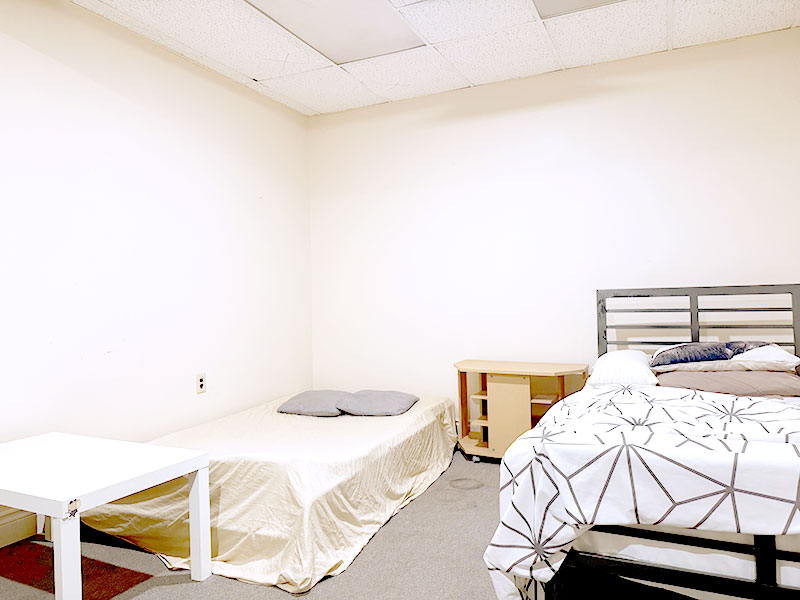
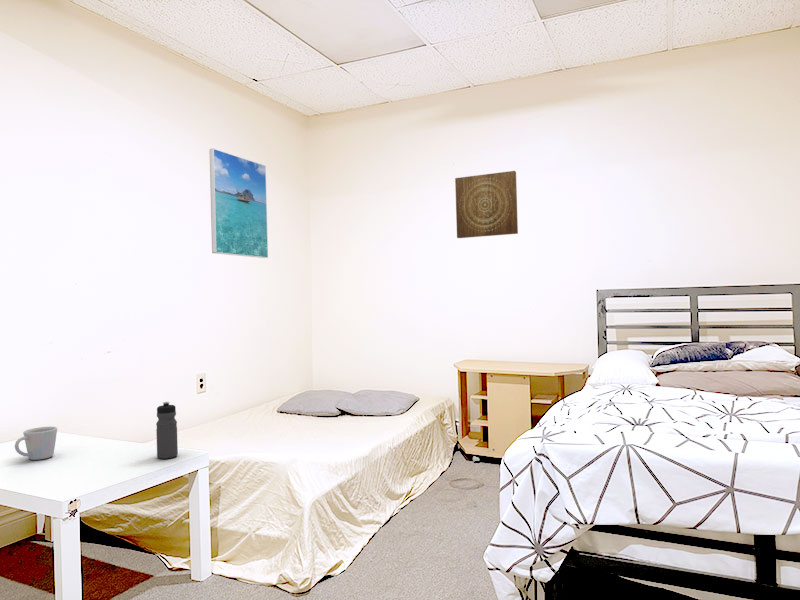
+ water bottle (166, 429)
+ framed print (240, 206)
+ mug (35, 444)
+ wall art (485, 205)
